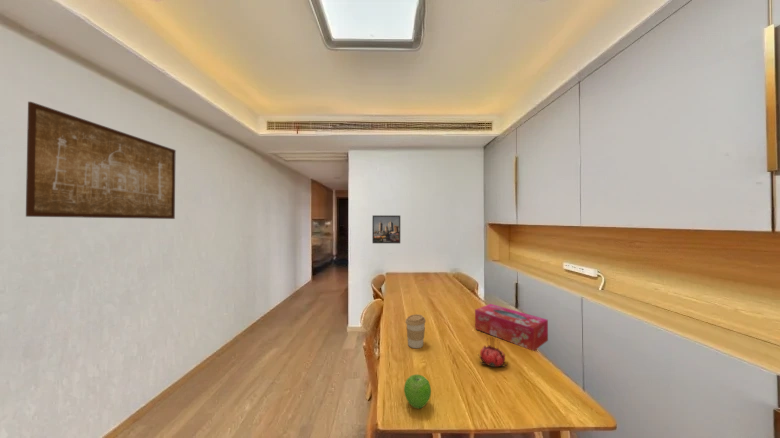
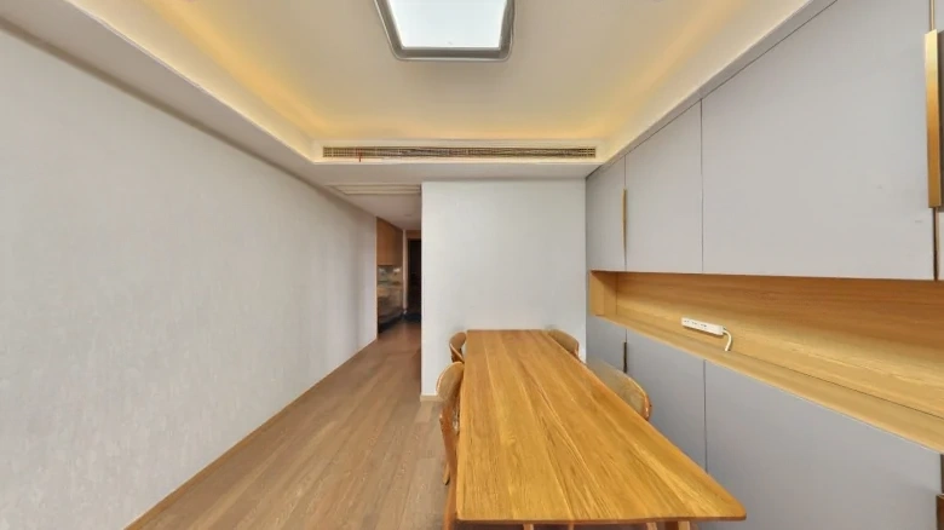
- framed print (386, 229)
- coffee cup (415, 330)
- tissue box (509, 324)
- fruit (417, 391)
- flower (492, 344)
- wall art (119, 174)
